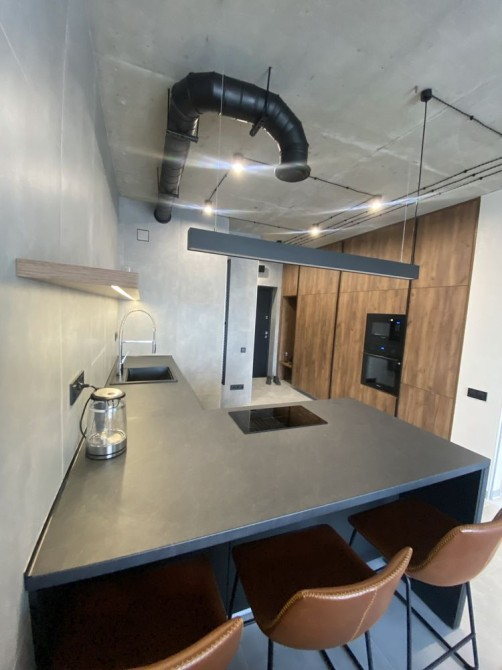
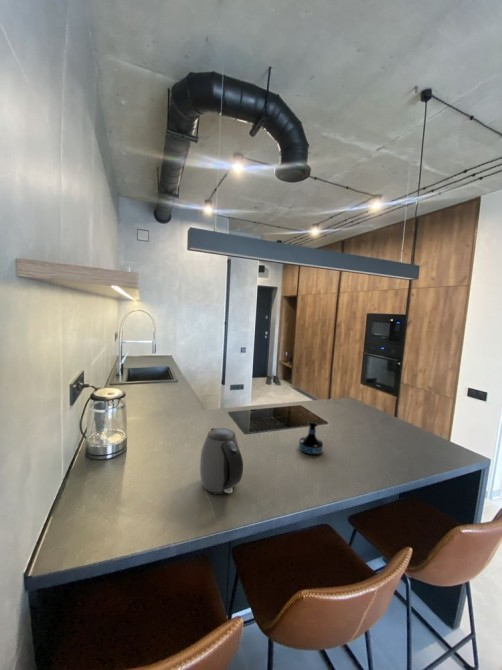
+ tequila bottle (311, 436)
+ kettle (223, 460)
